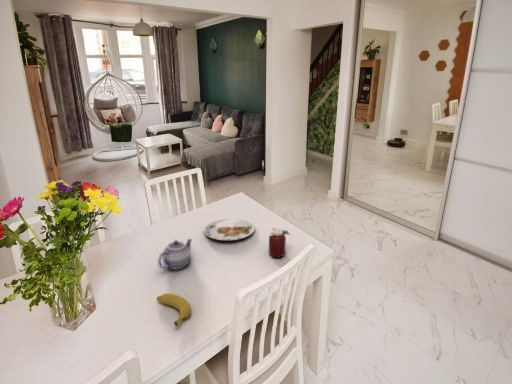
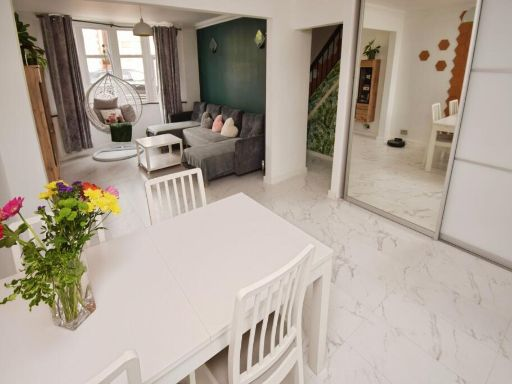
- banana (171, 305)
- teapot (176, 252)
- plate (229, 229)
- jar (278, 241)
